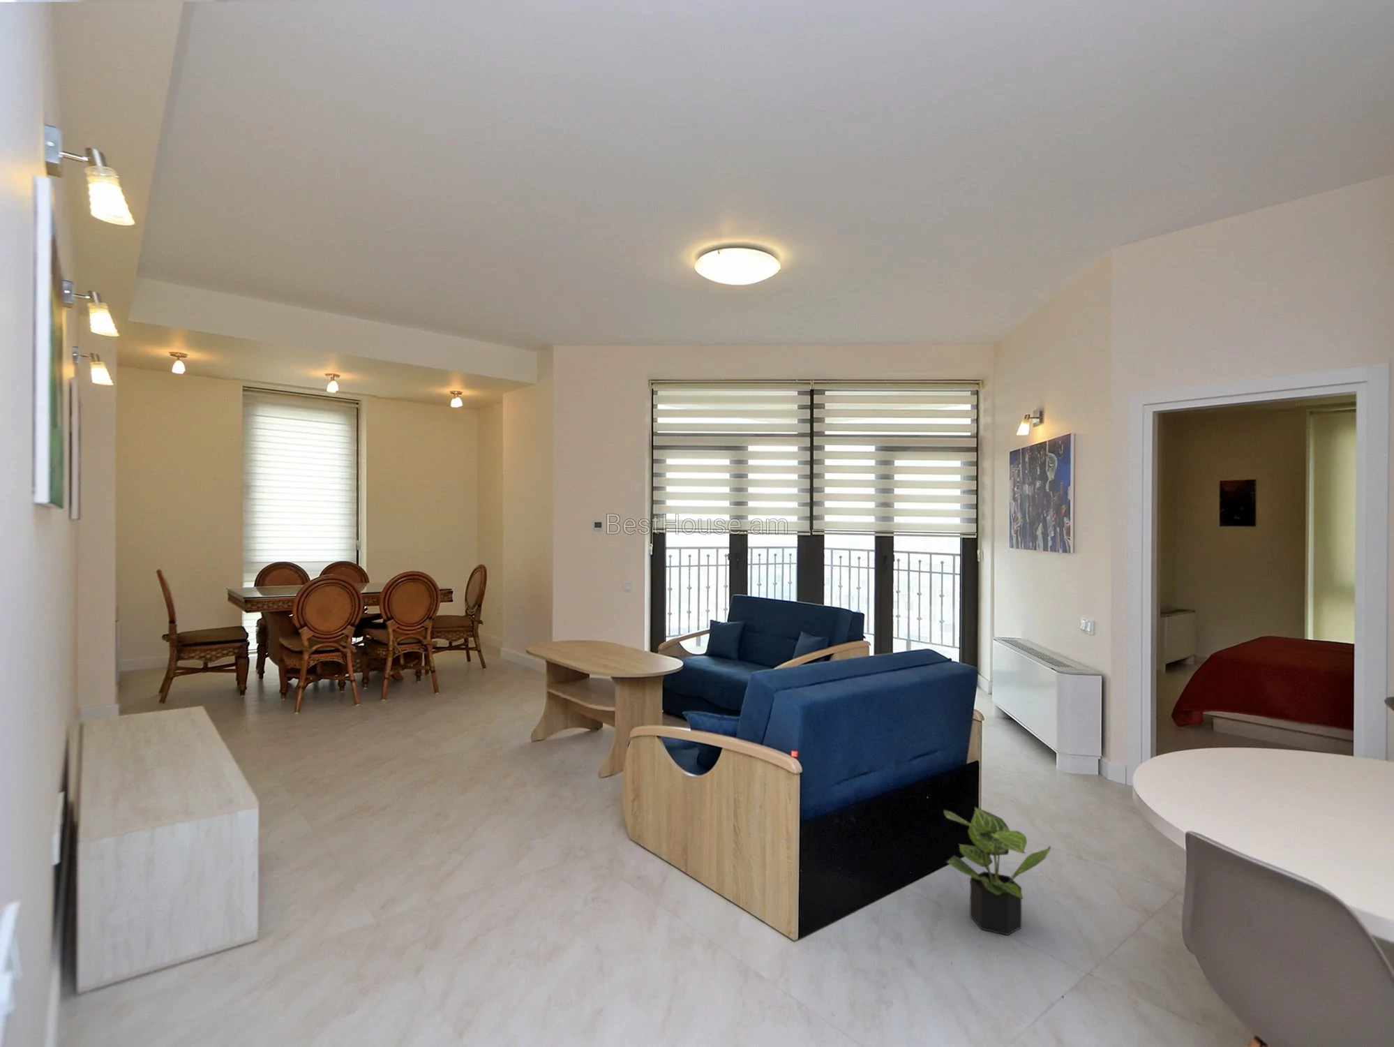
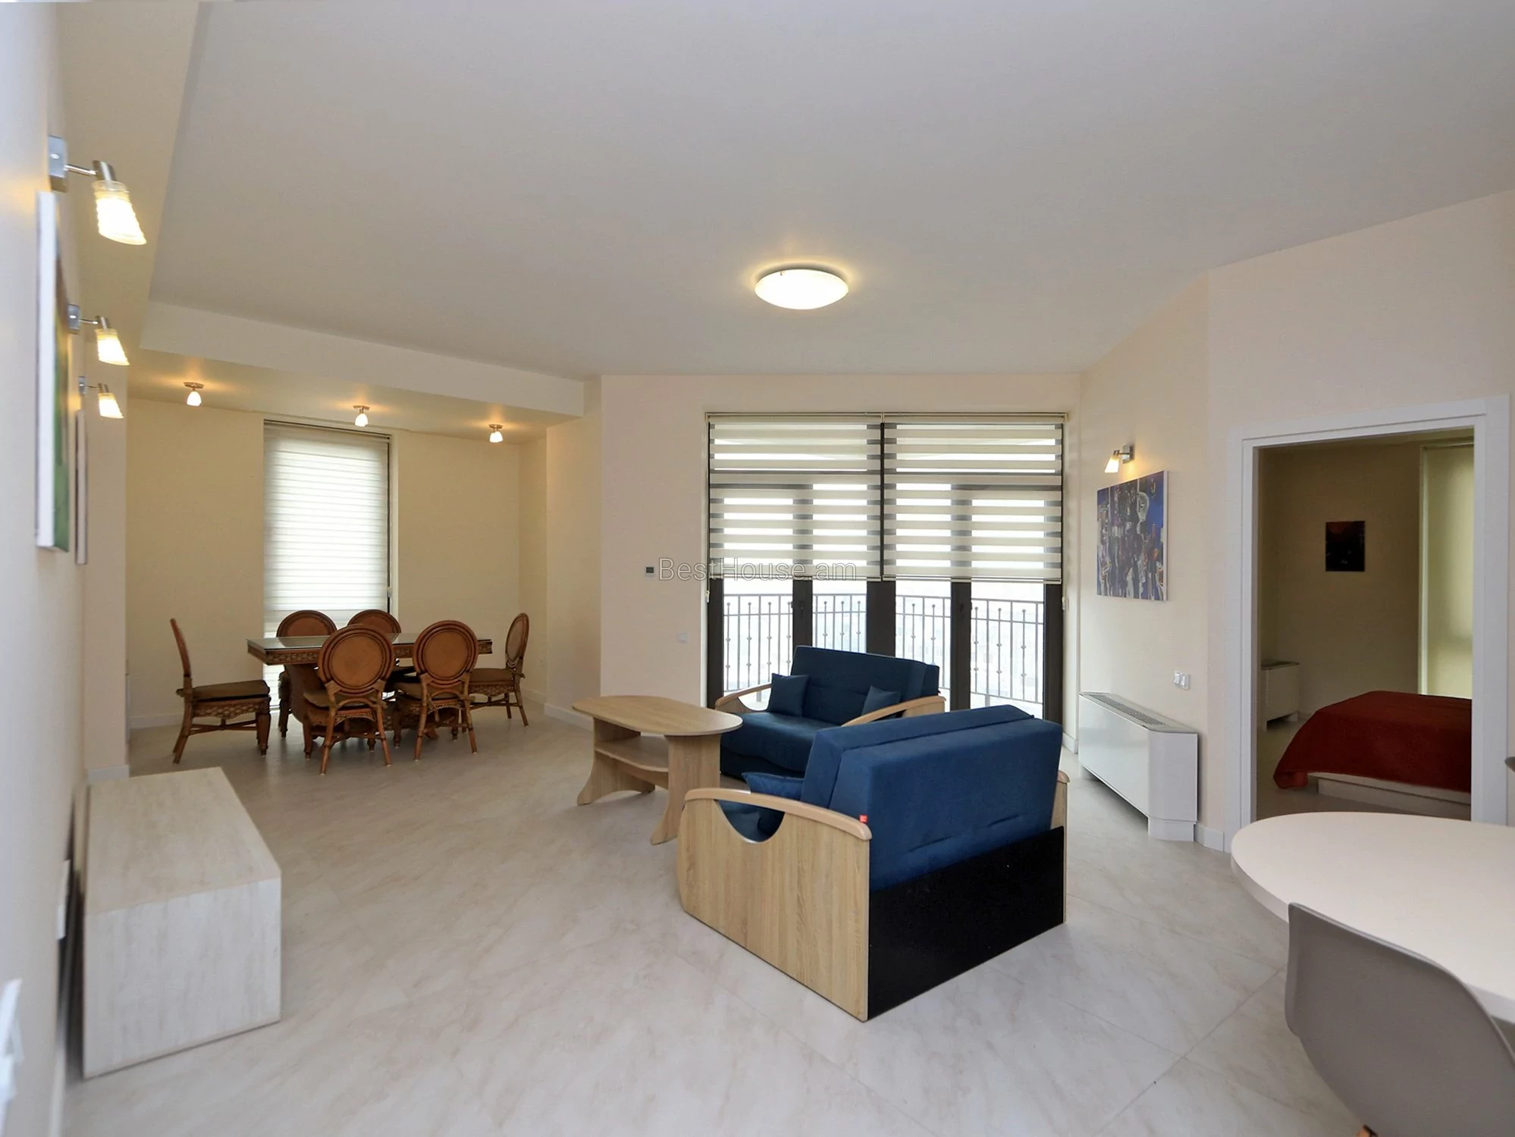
- potted plant (985, 862)
